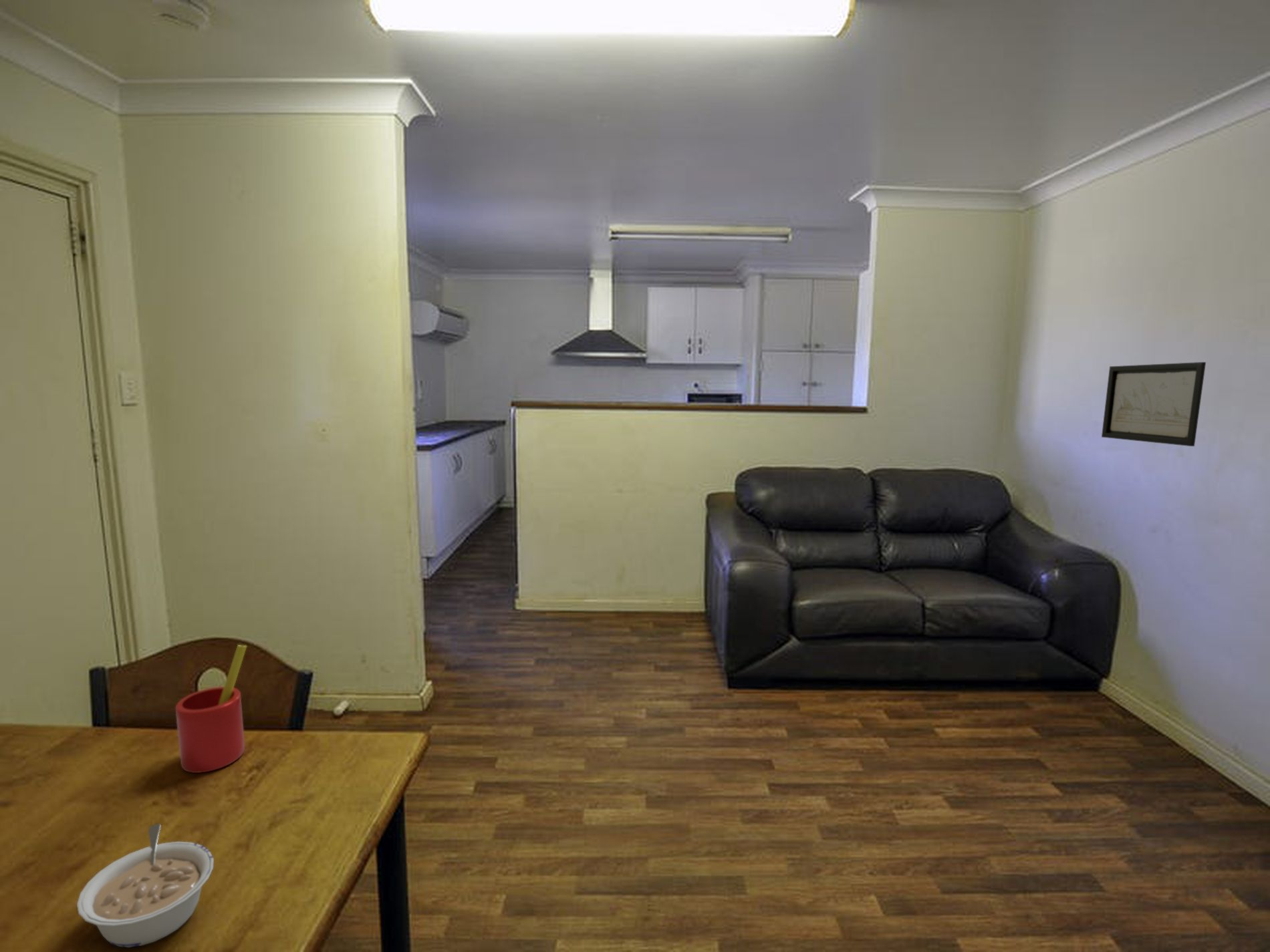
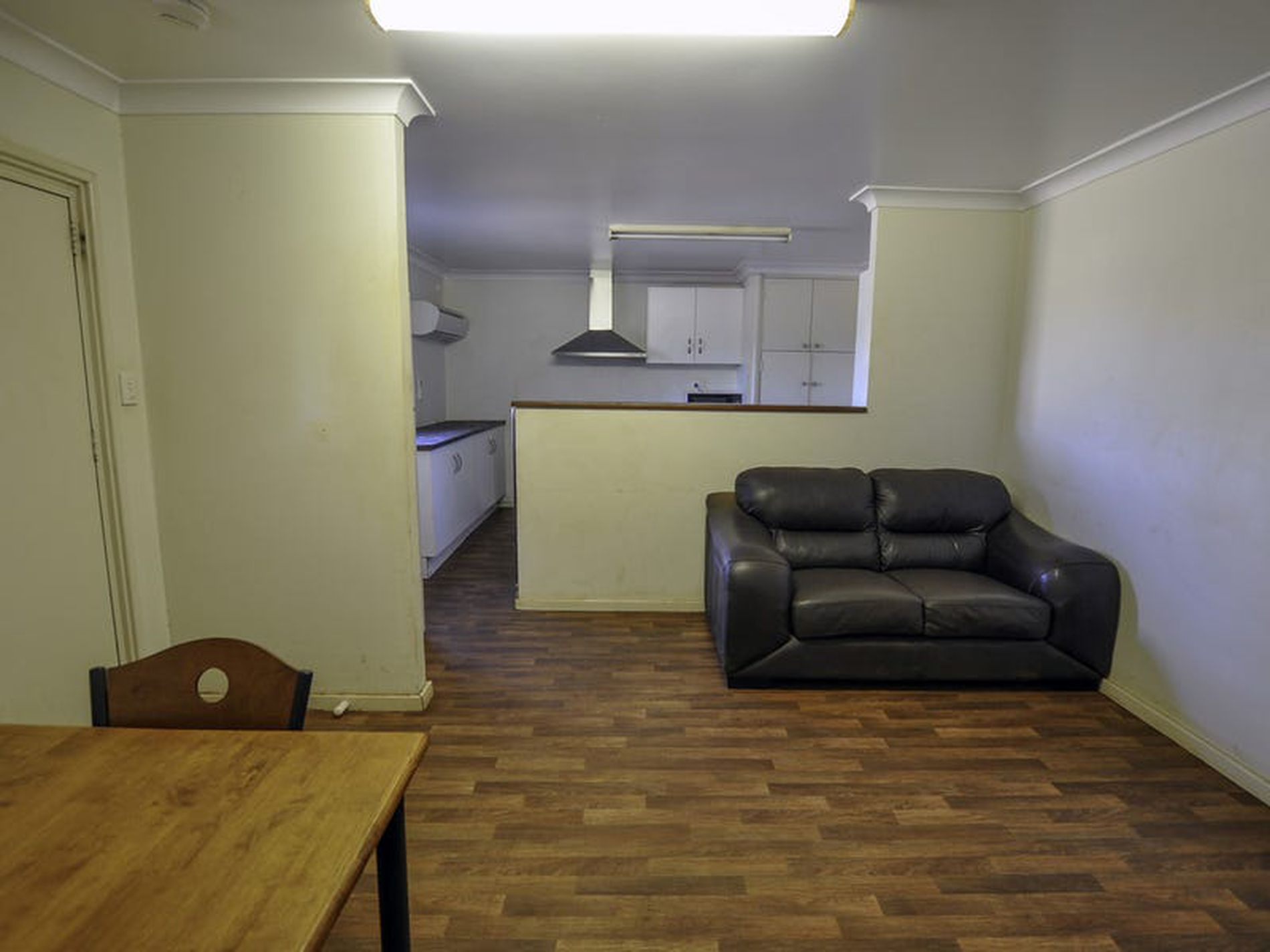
- wall art (1148, 403)
- legume (146, 893)
- straw (215, 704)
